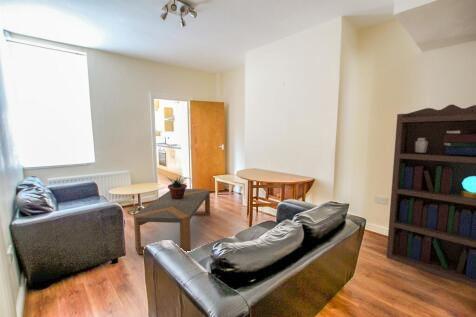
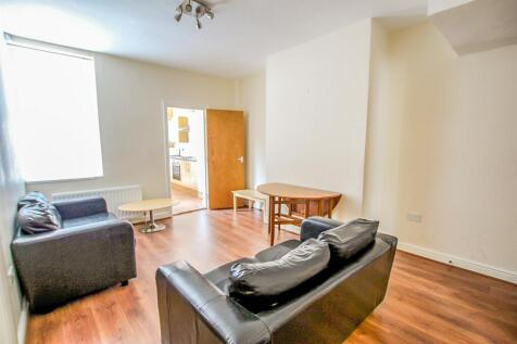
- coffee table (179, 215)
- potted plant (177, 187)
- bookshelf (442, 187)
